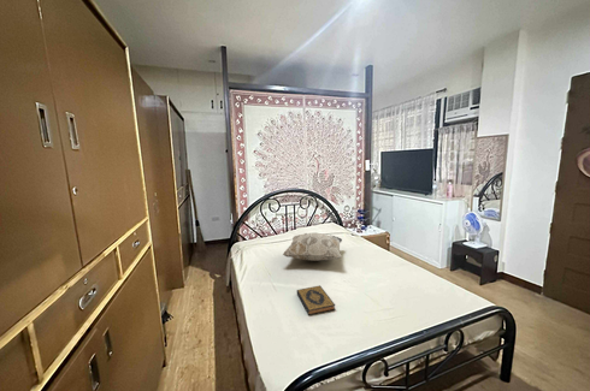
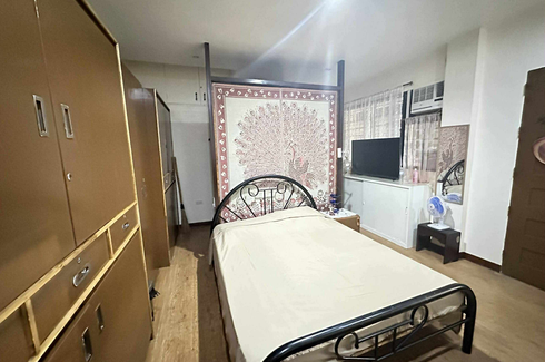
- decorative pillow (314, 245)
- hardback book (314, 298)
